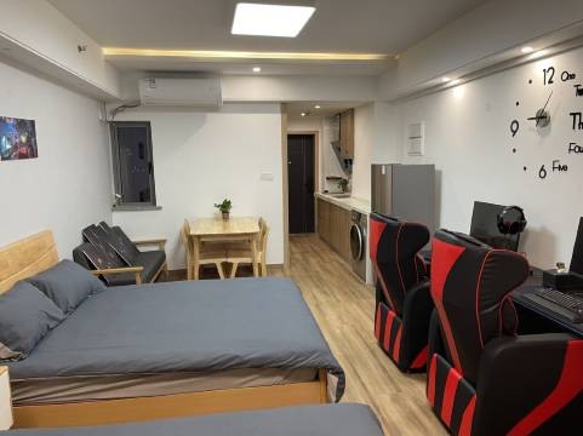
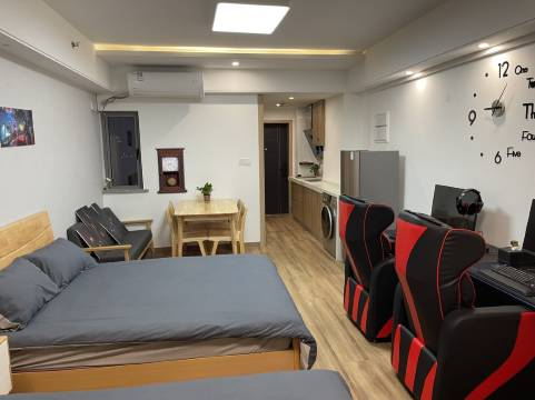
+ pendulum clock (170, 170)
